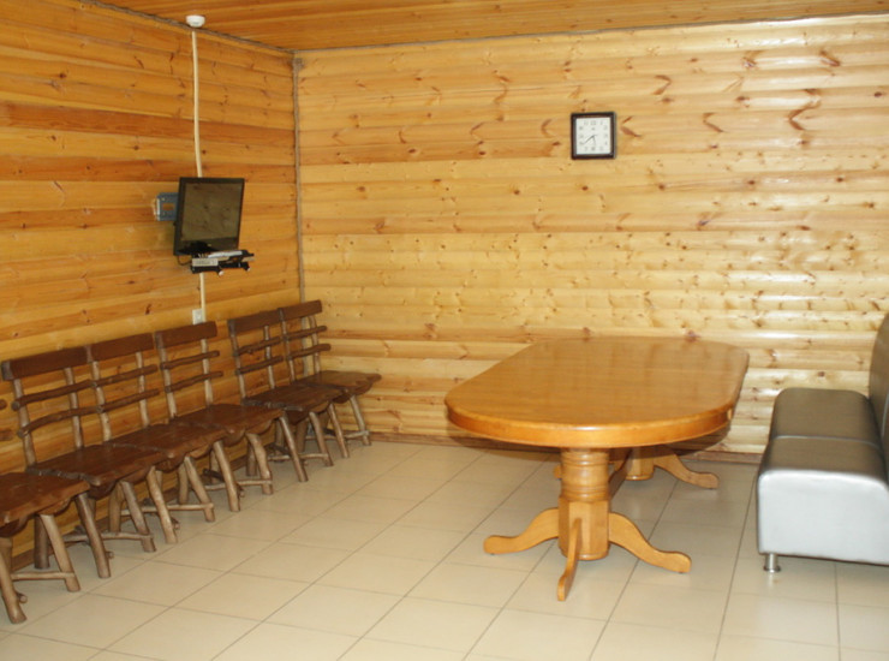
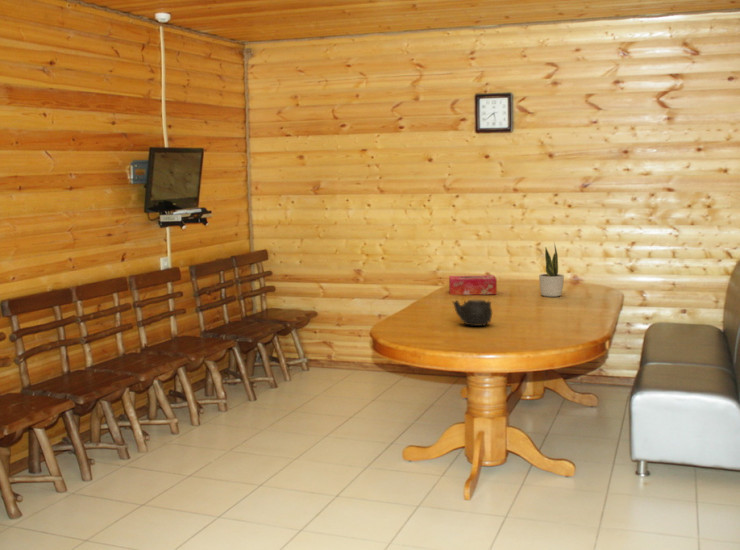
+ tissue box (472, 285)
+ teapot (472, 312)
+ potted plant (551, 267)
